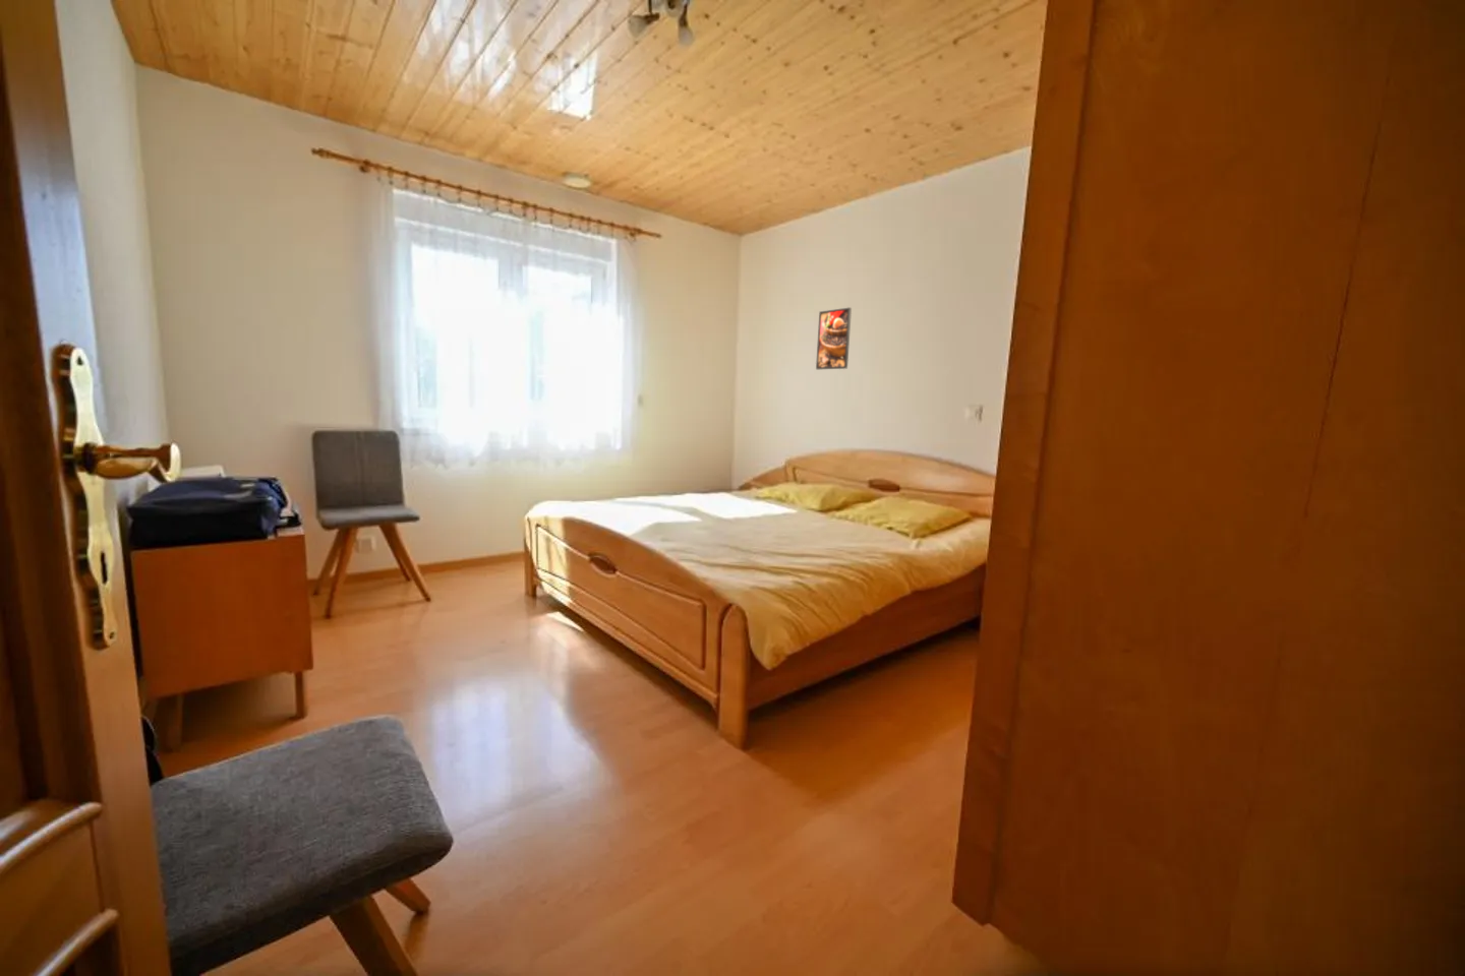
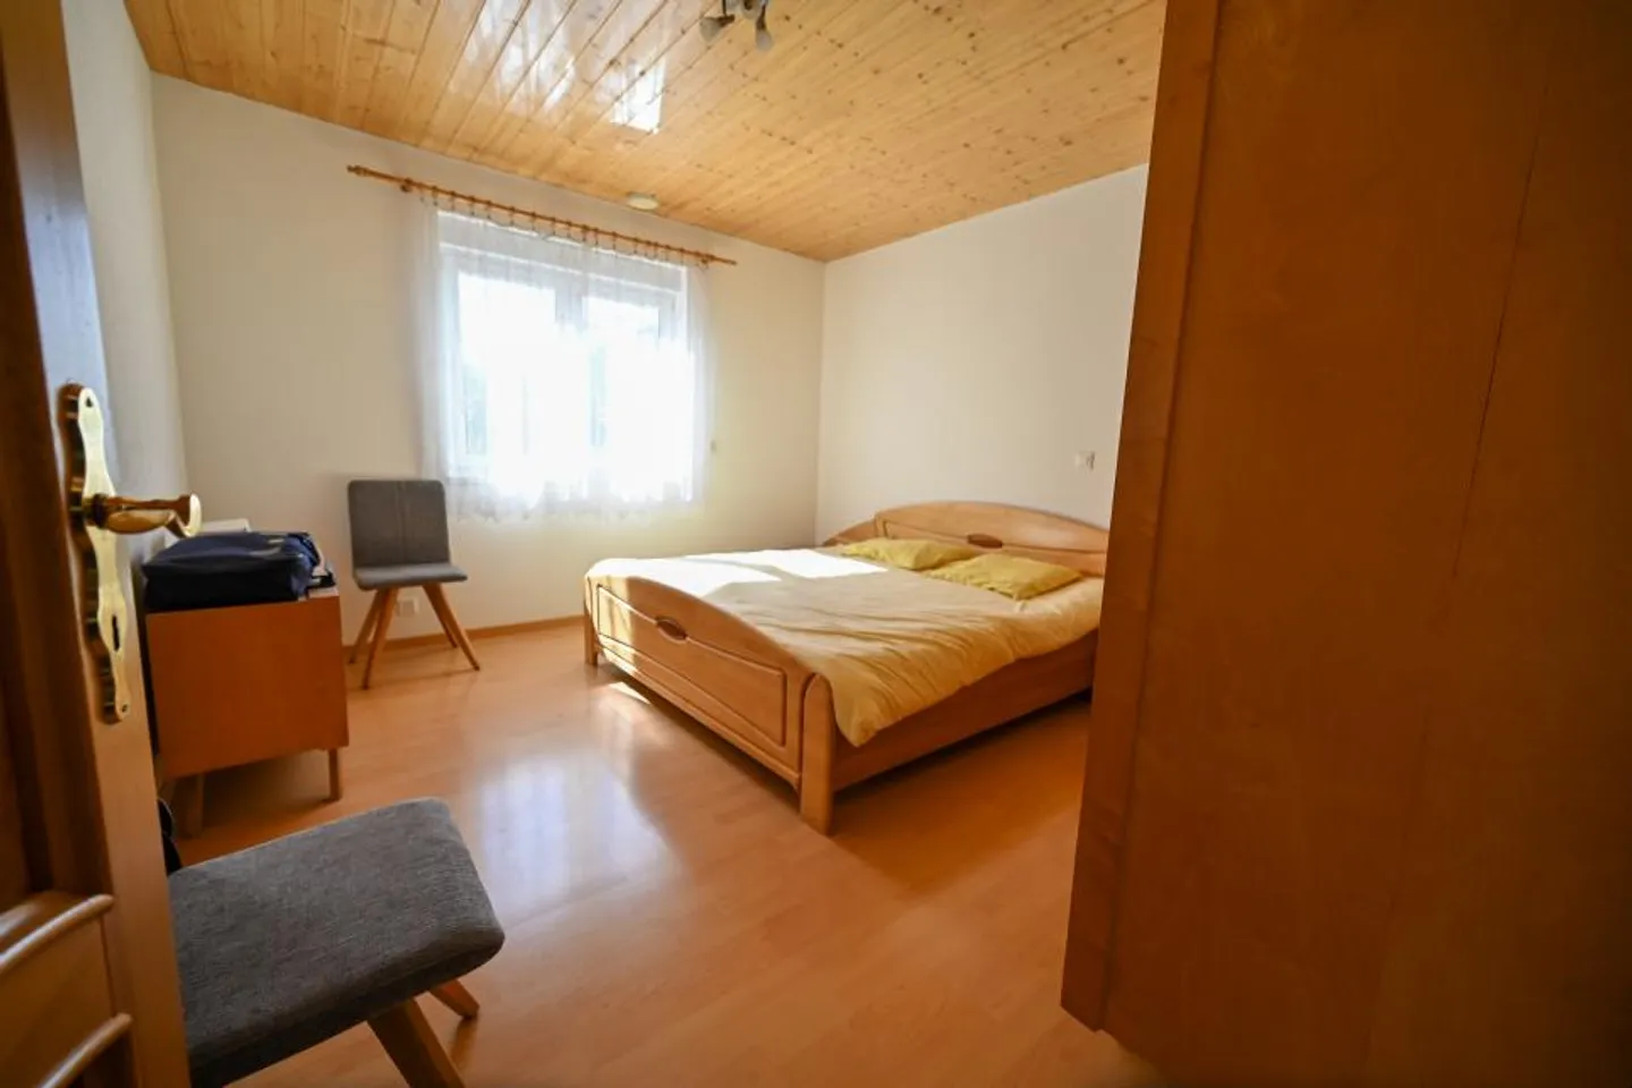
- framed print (832, 339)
